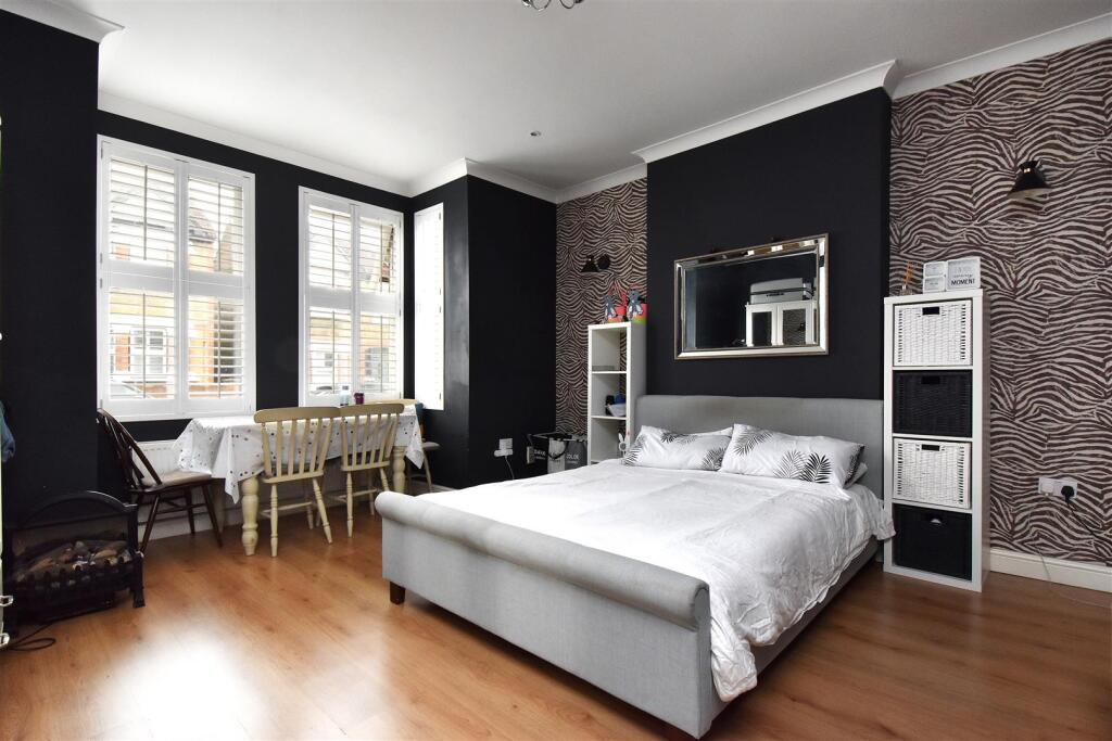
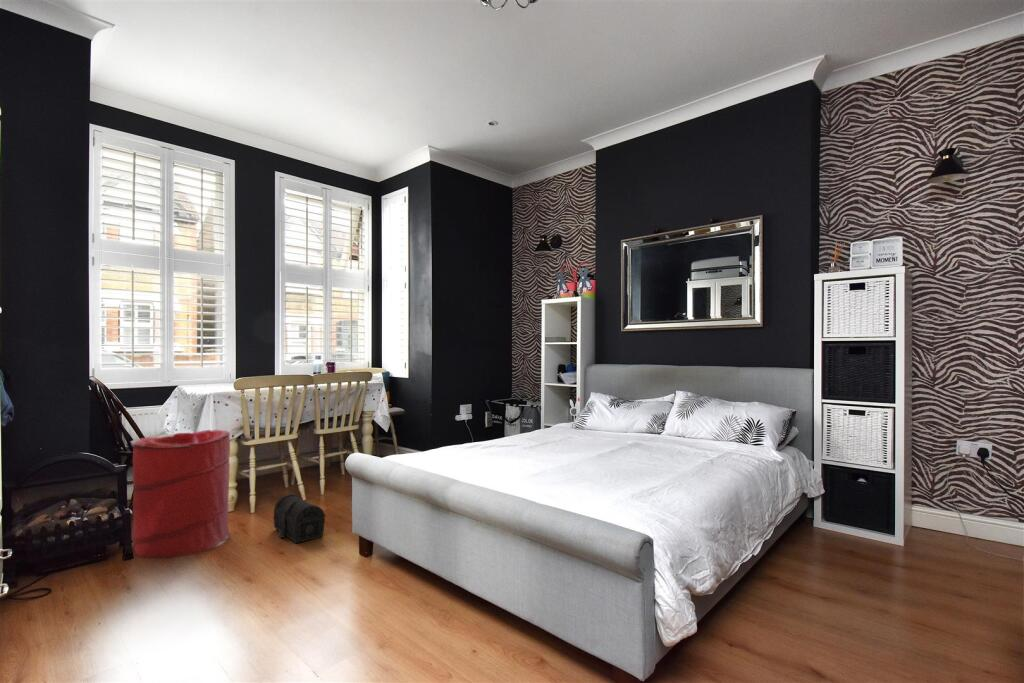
+ laundry hamper (183, 487)
+ treasure chest (297, 516)
